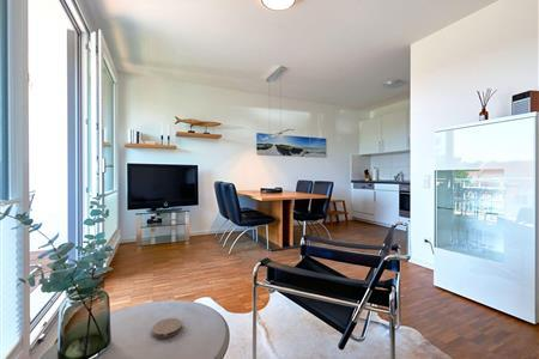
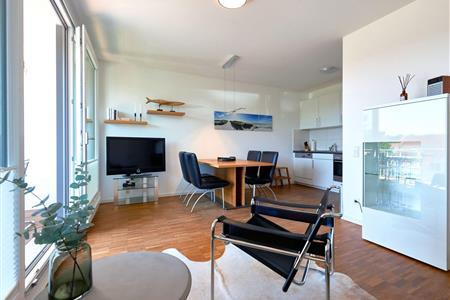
- coaster (166, 327)
